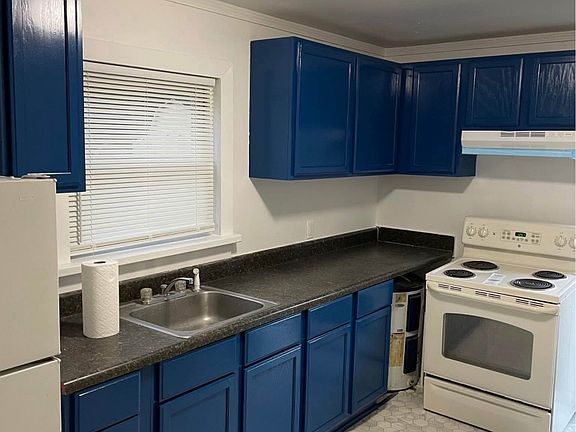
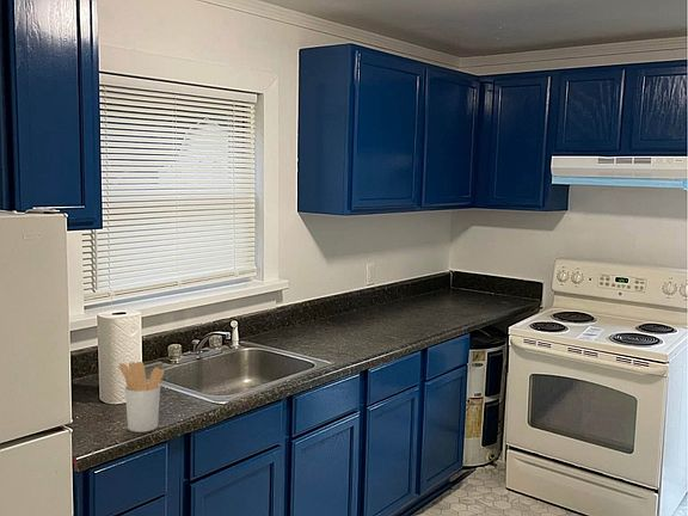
+ utensil holder (139, 394)
